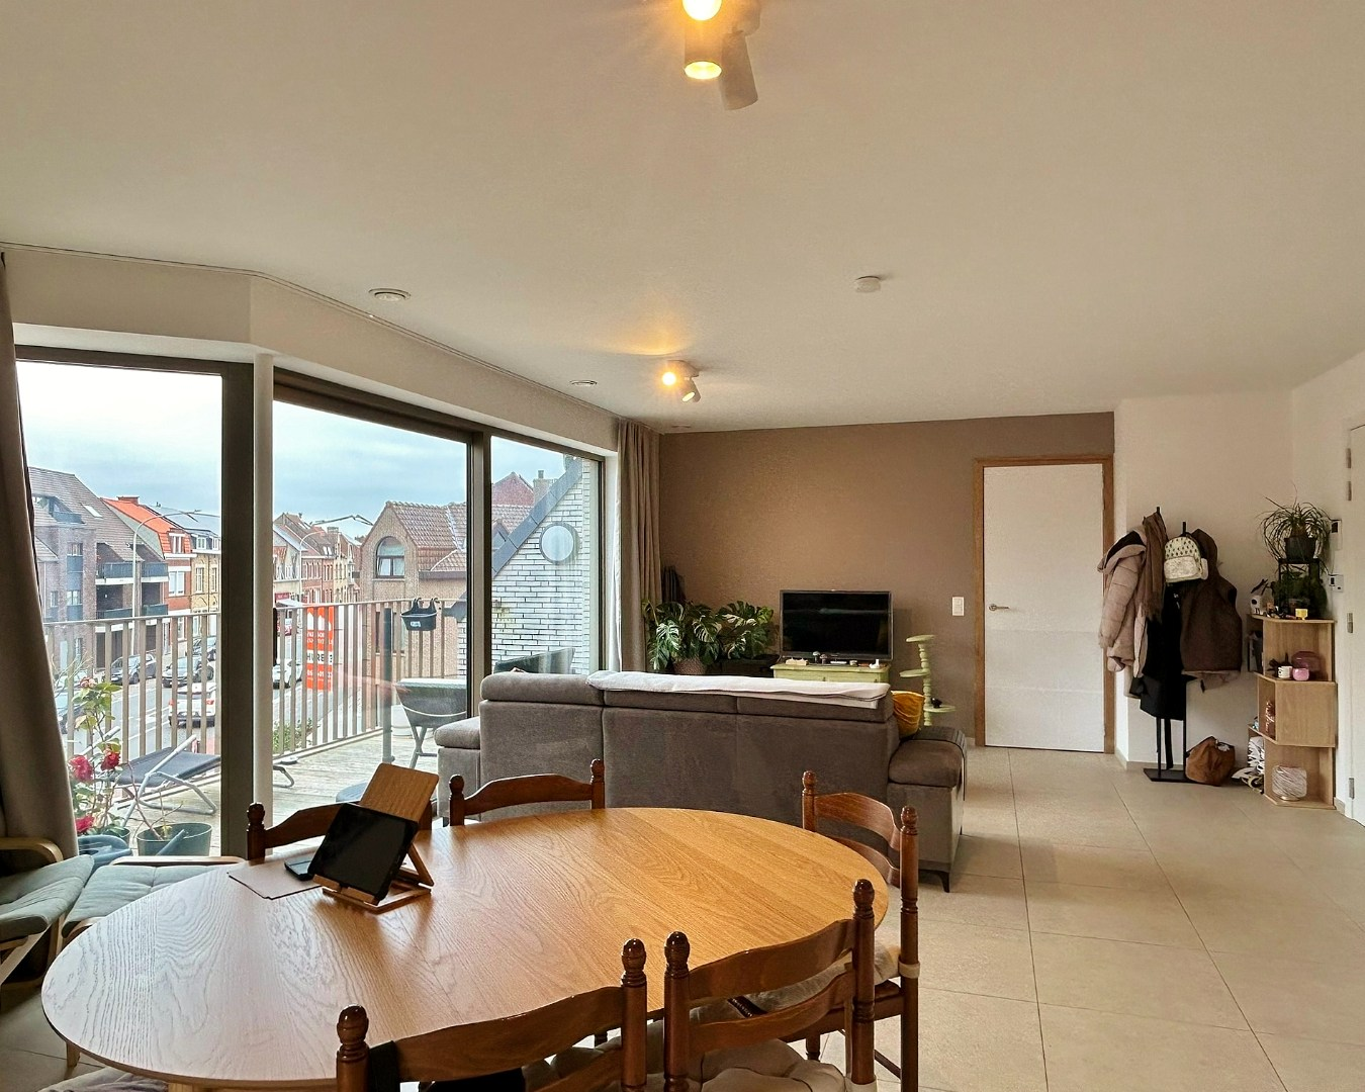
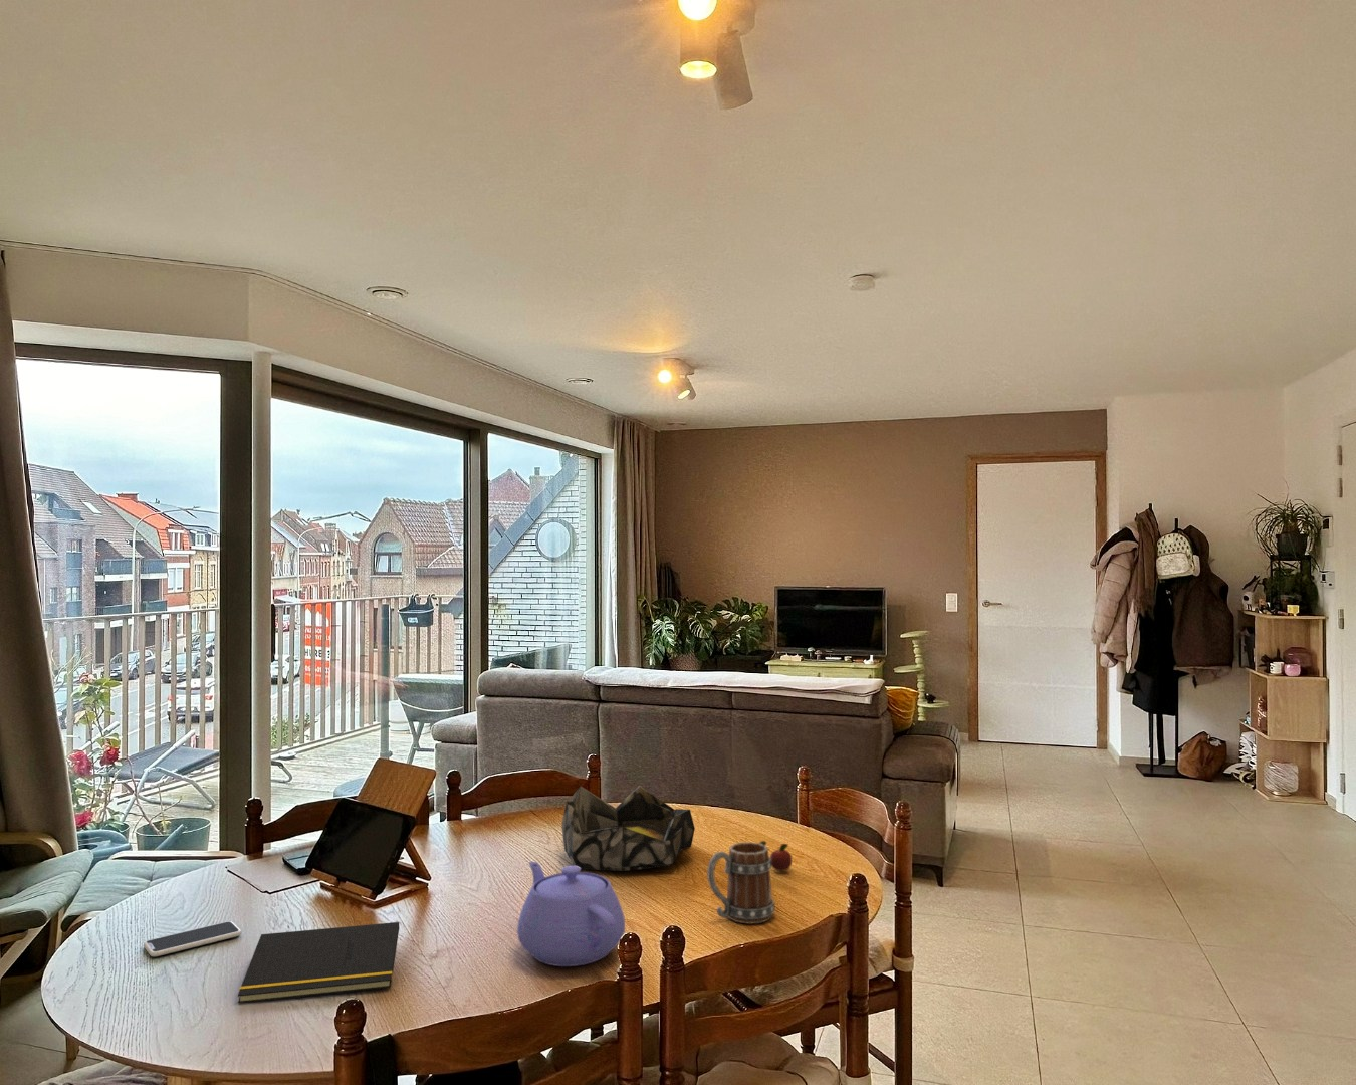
+ smartphone (193, 939)
+ mug (741, 882)
+ decorative bowl (628, 824)
+ notepad (323, 960)
+ fruit (770, 858)
+ teapot (569, 907)
